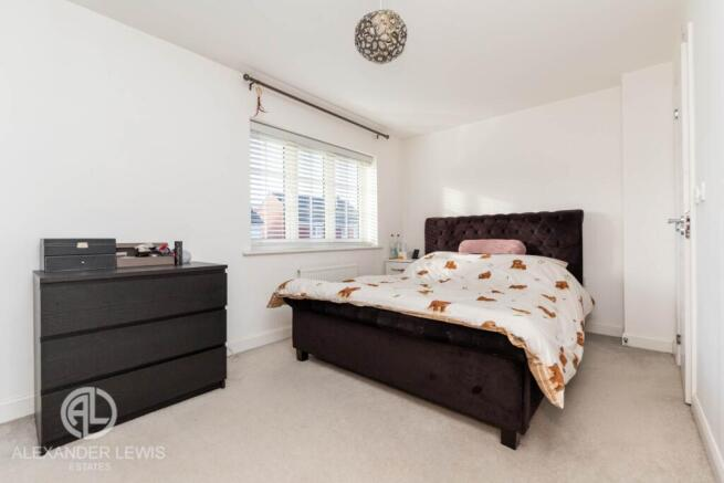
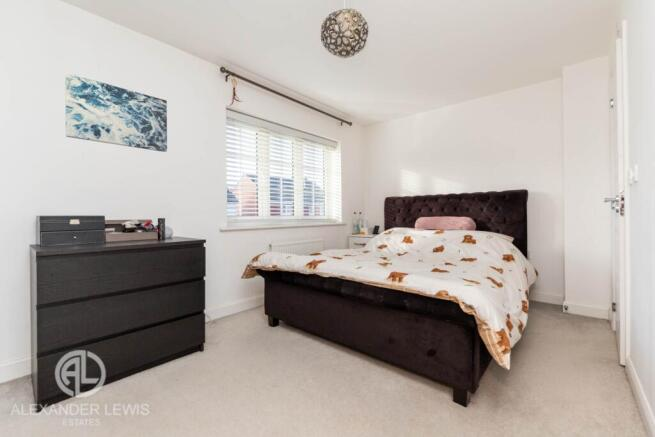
+ wall art (121, 116)
